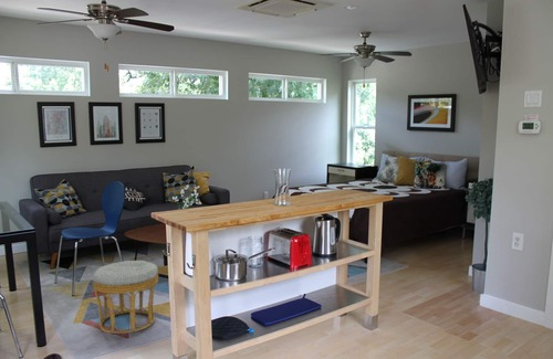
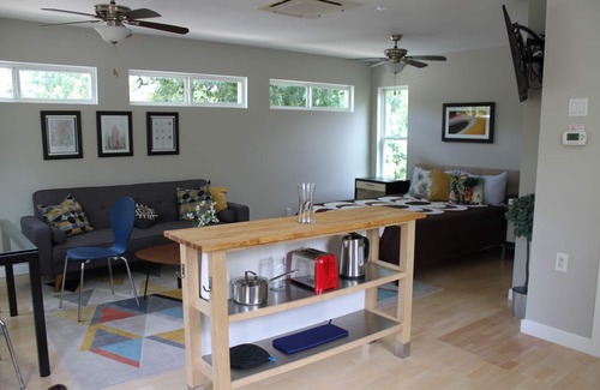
- ottoman (126, 294)
